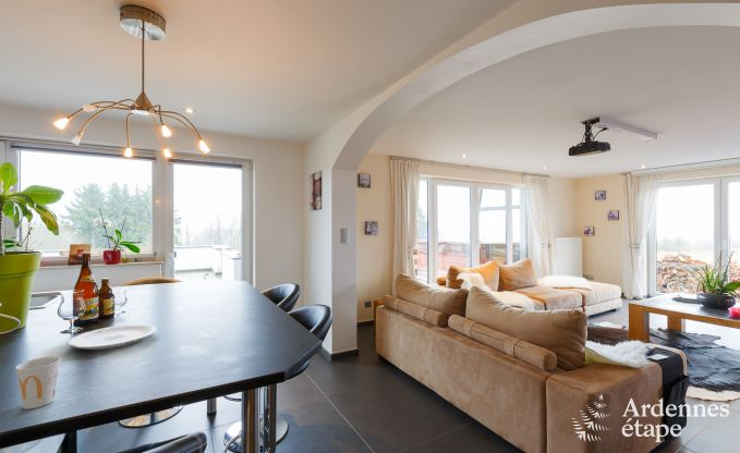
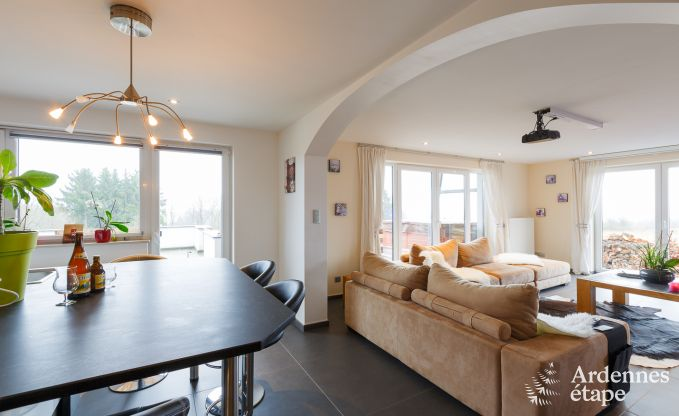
- cup (38, 382)
- plate (114, 336)
